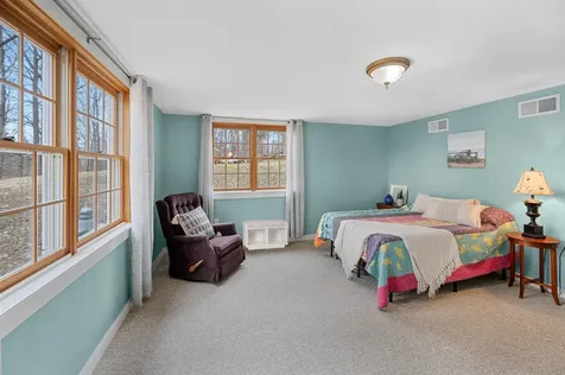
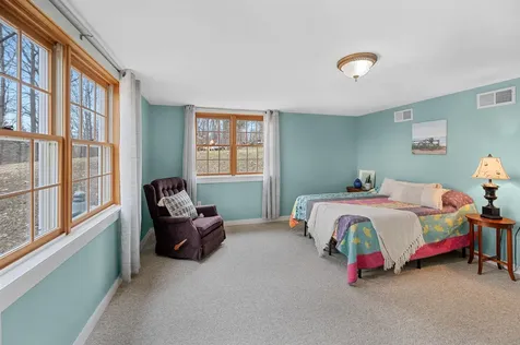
- bench (265, 233)
